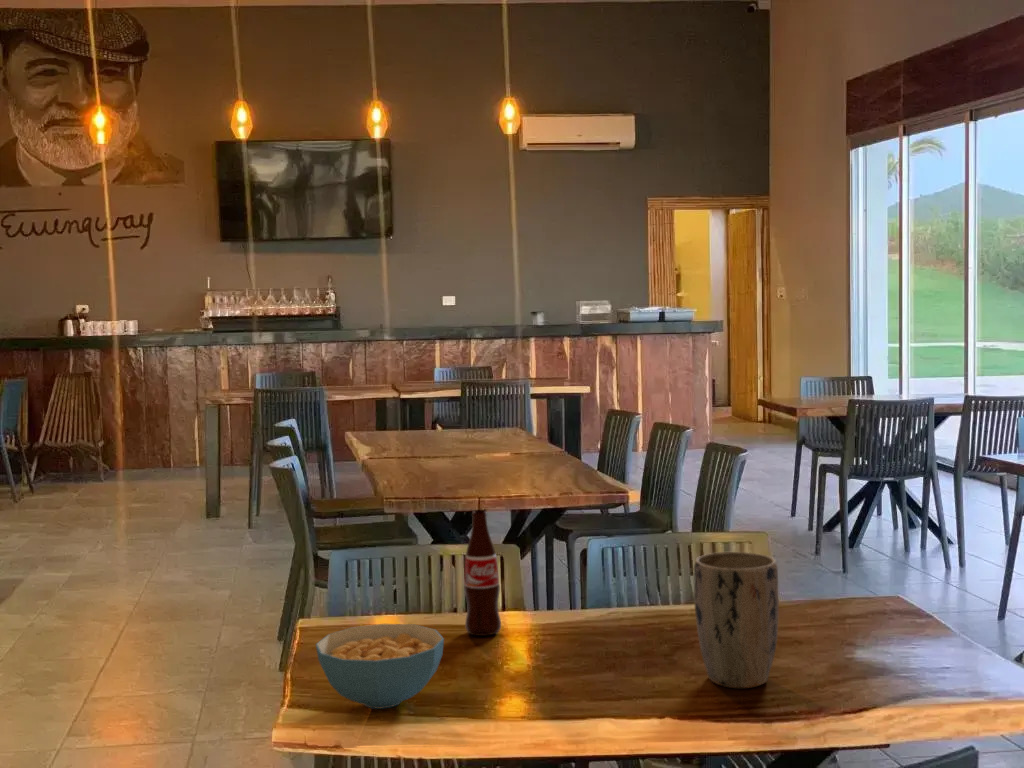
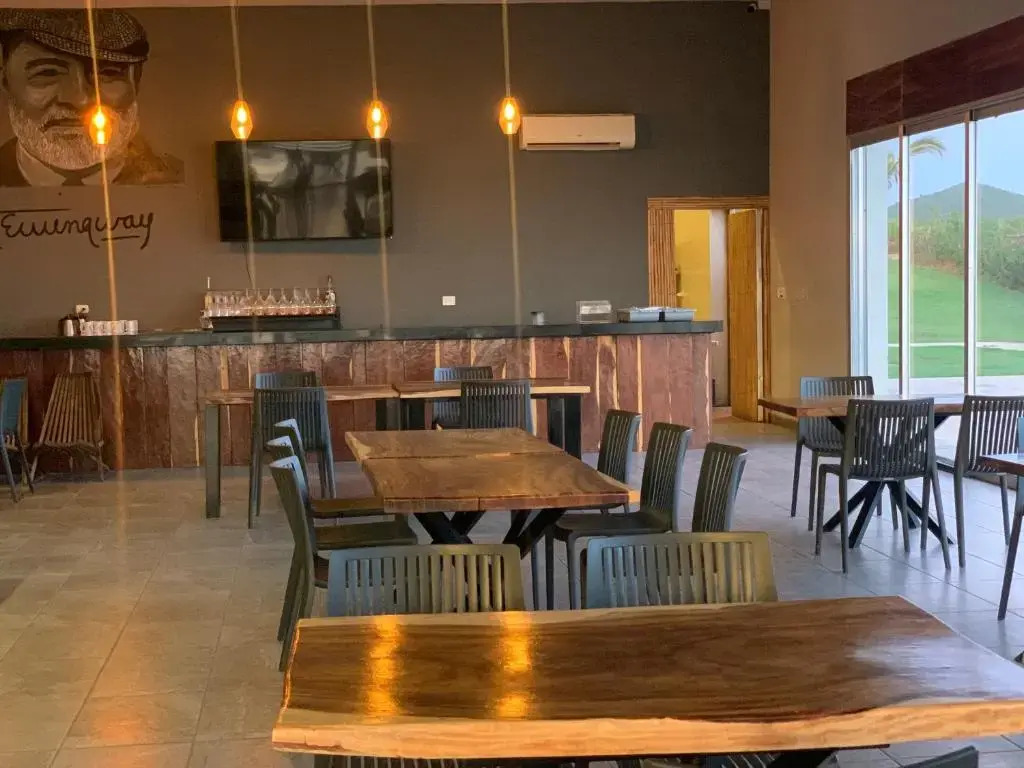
- bottle (481, 572)
- plant pot (736, 619)
- cereal bowl (381, 671)
